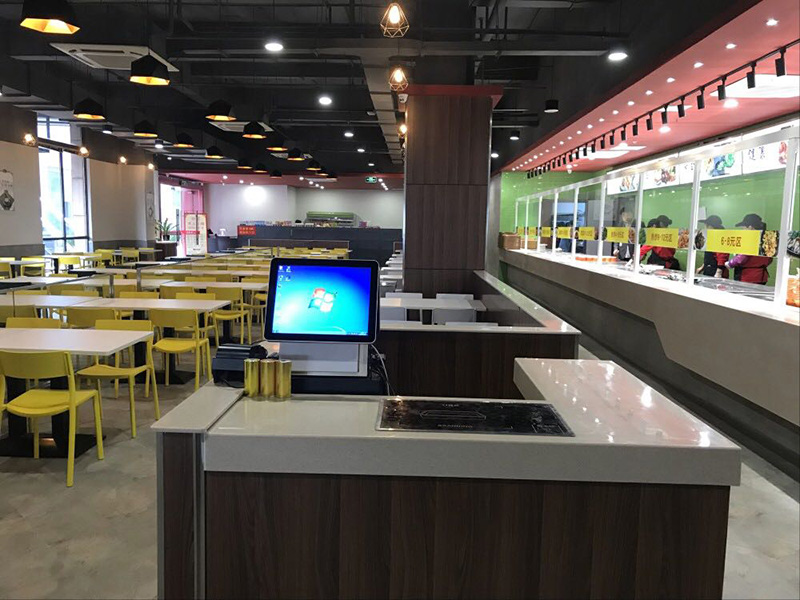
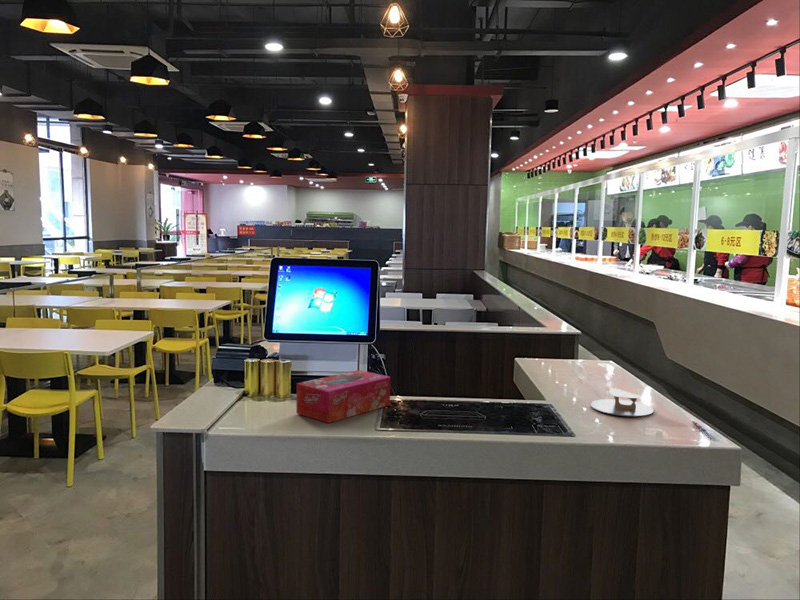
+ napkin holder (621, 400)
+ tissue box (344, 394)
+ pen (702, 429)
